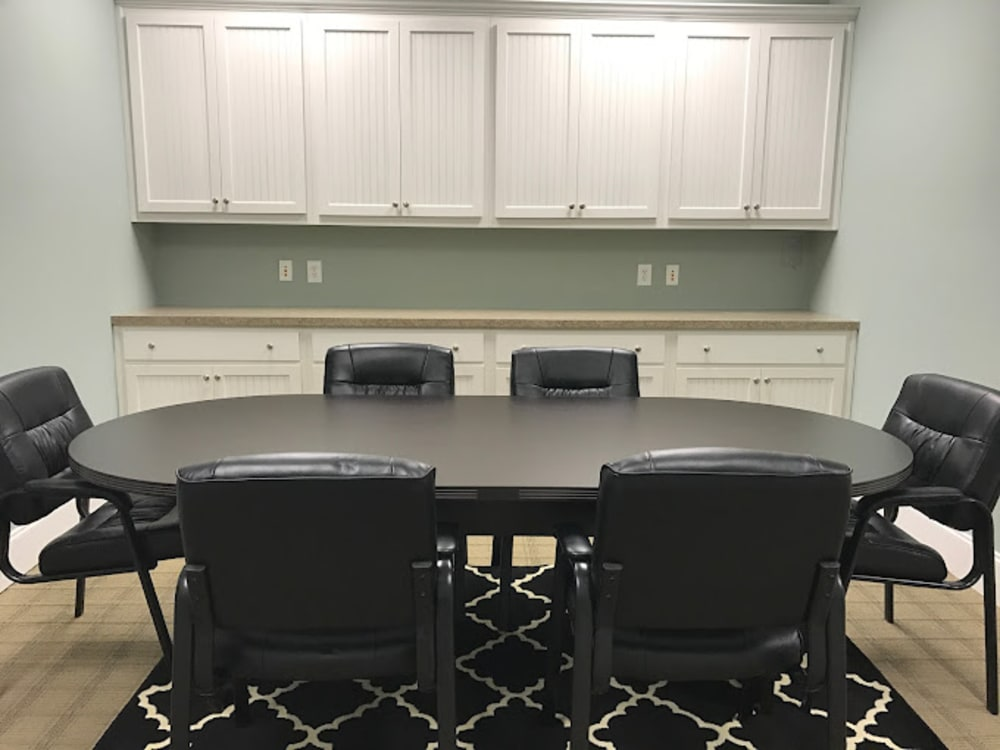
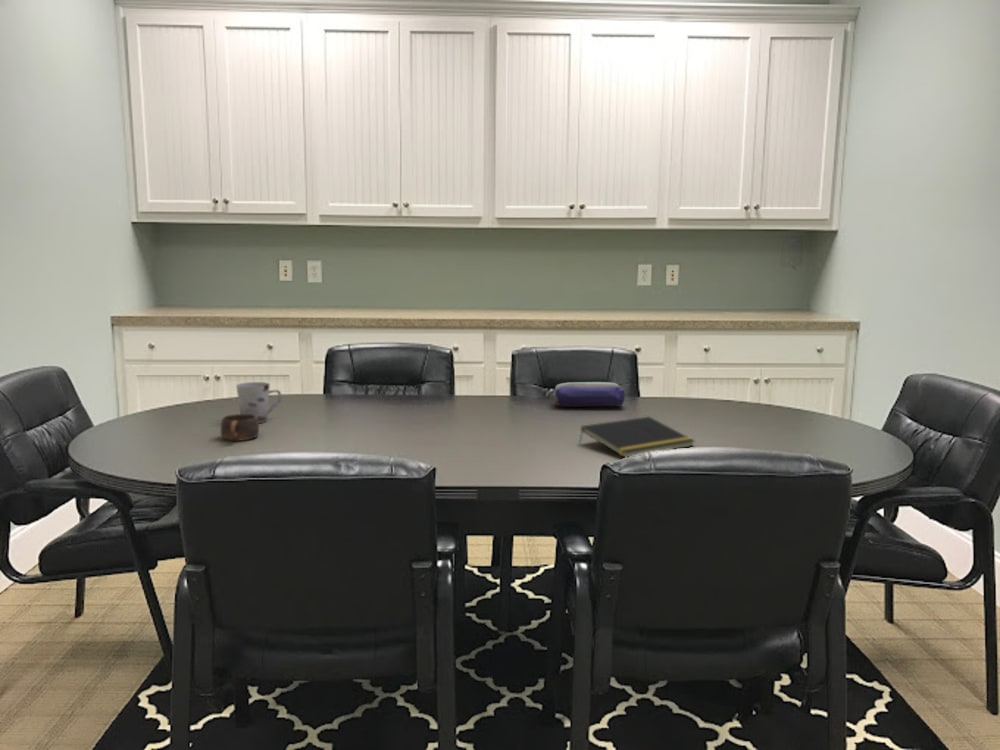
+ pencil case (589, 394)
+ cup (237, 428)
+ cup (259, 402)
+ notepad (637, 435)
